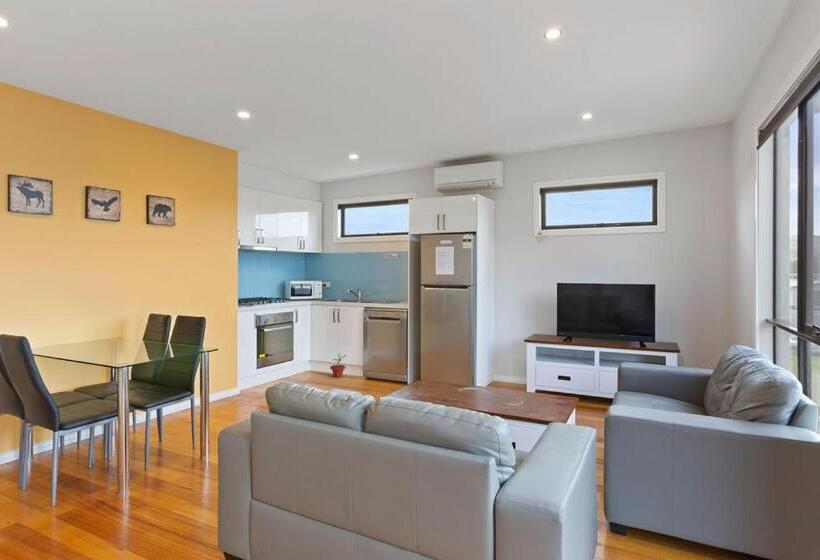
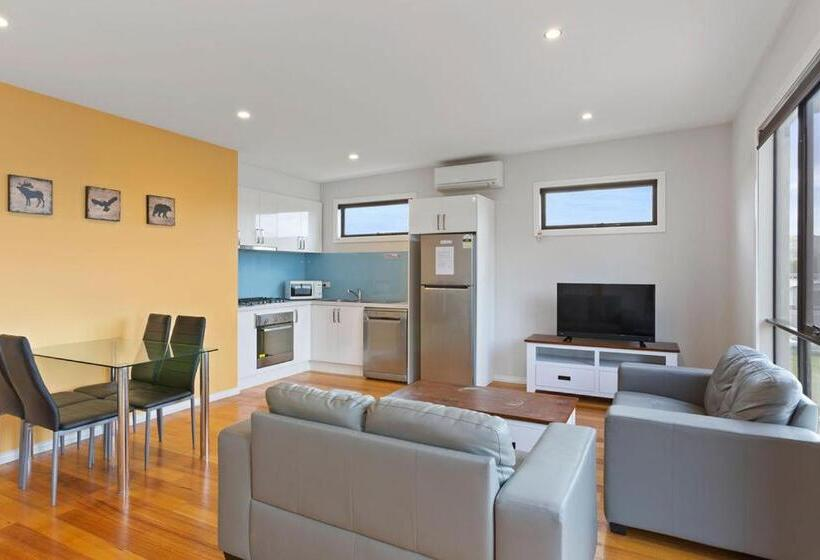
- potted plant (338, 364)
